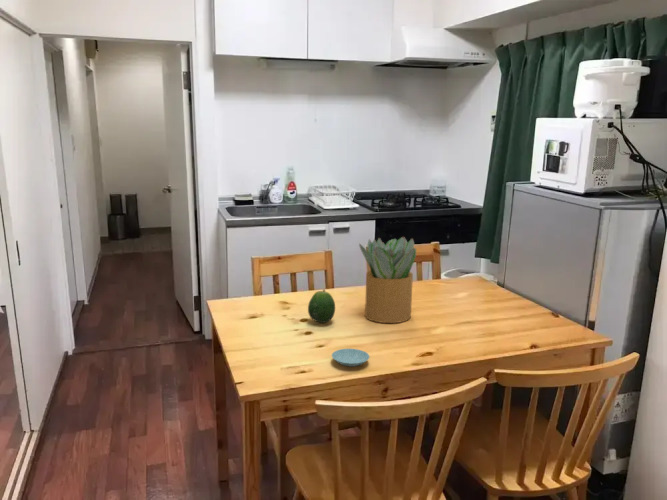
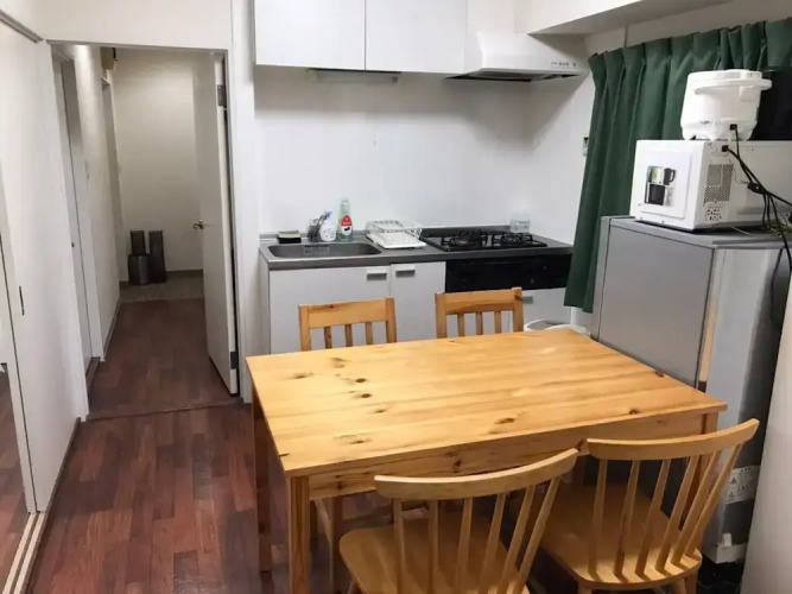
- fruit (321, 306)
- saucer (350, 358)
- potted plant (385, 278)
